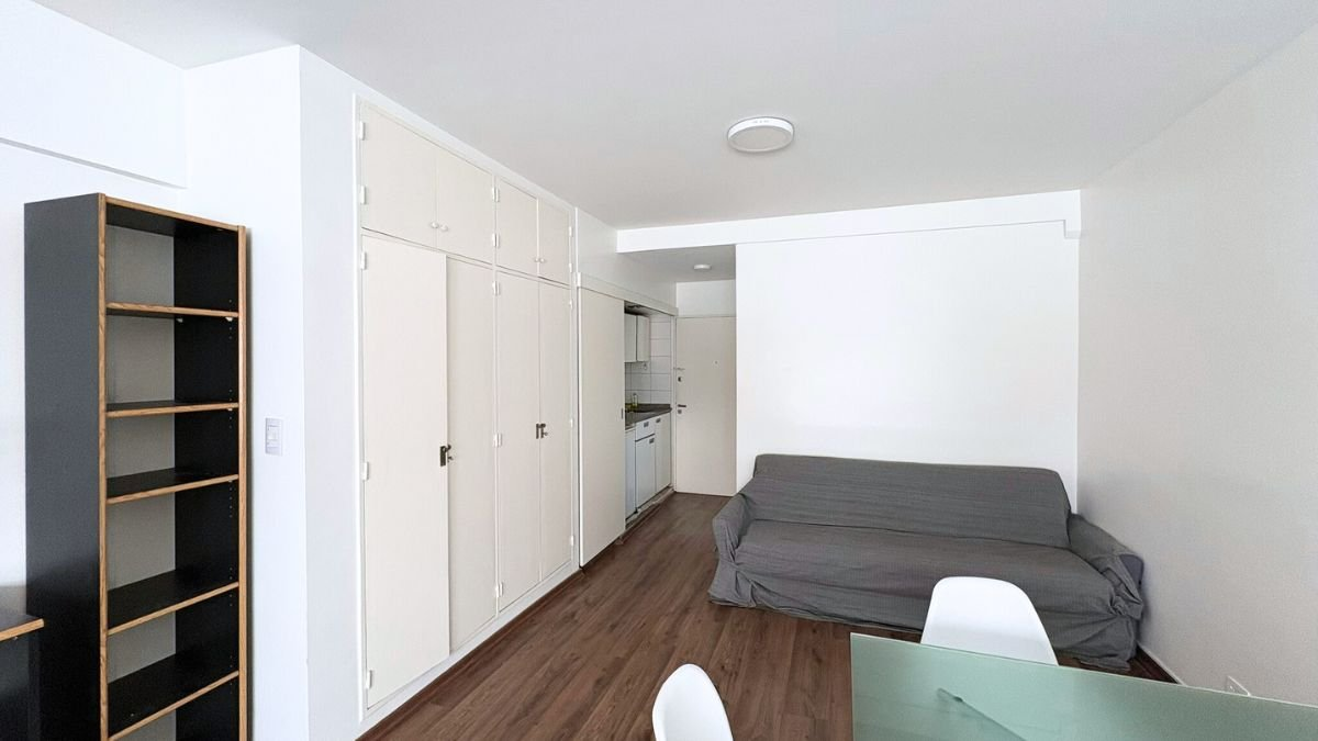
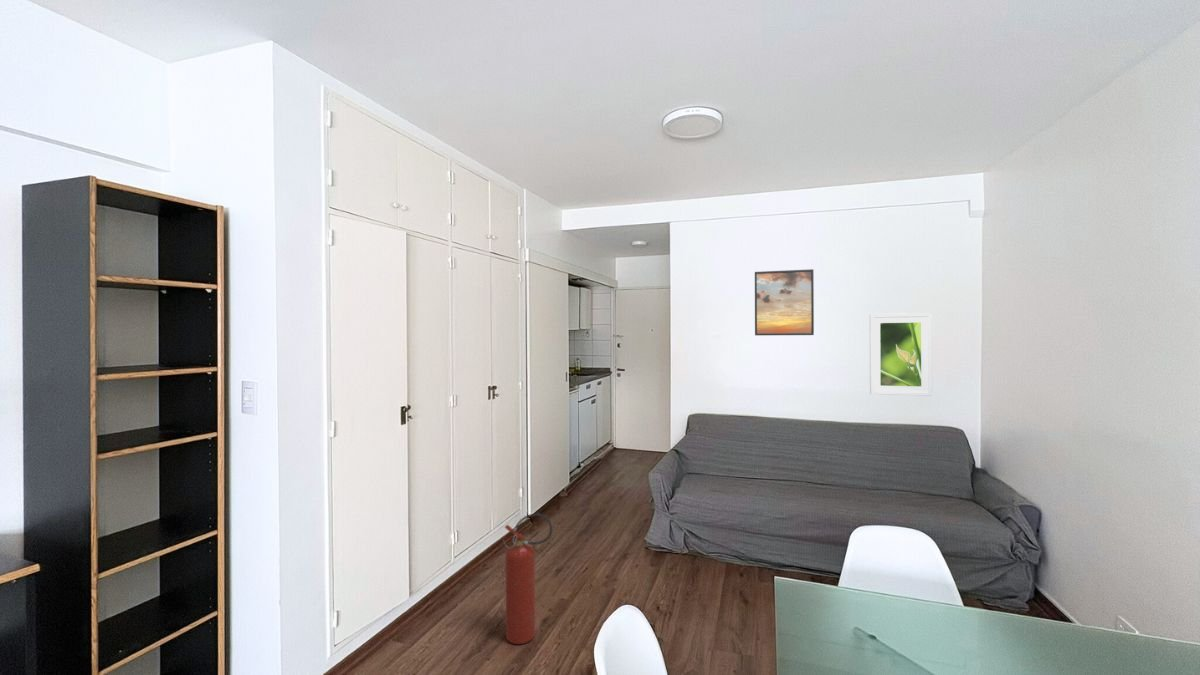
+ fire extinguisher (527, 575)
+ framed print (900, 354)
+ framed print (783, 303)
